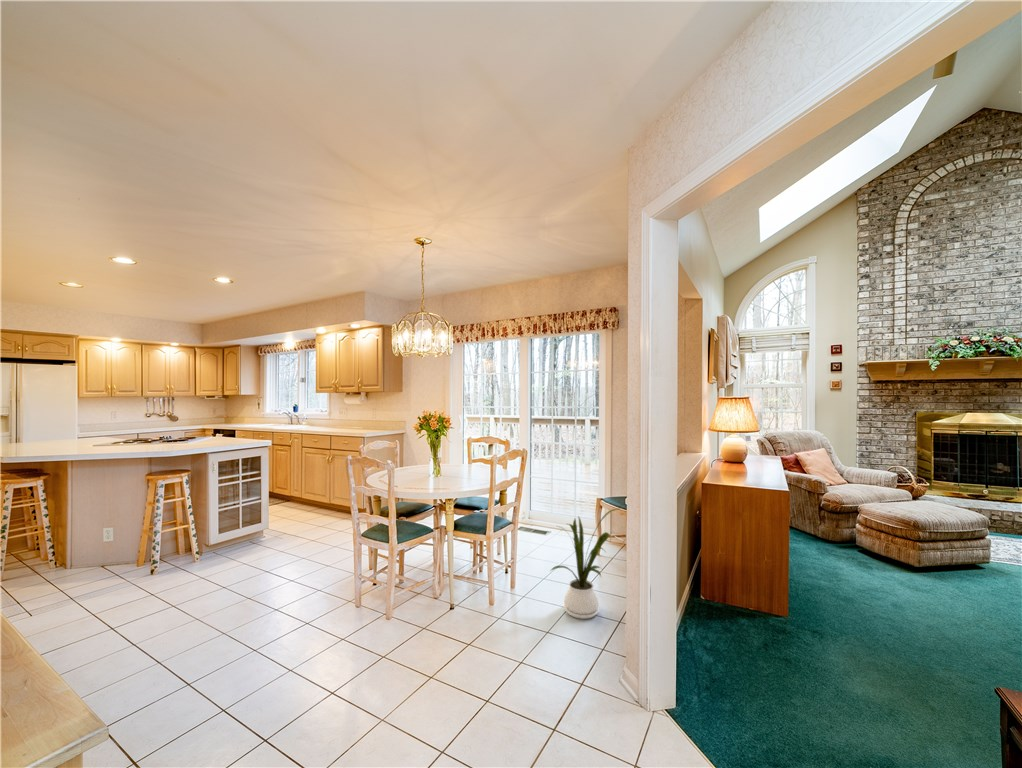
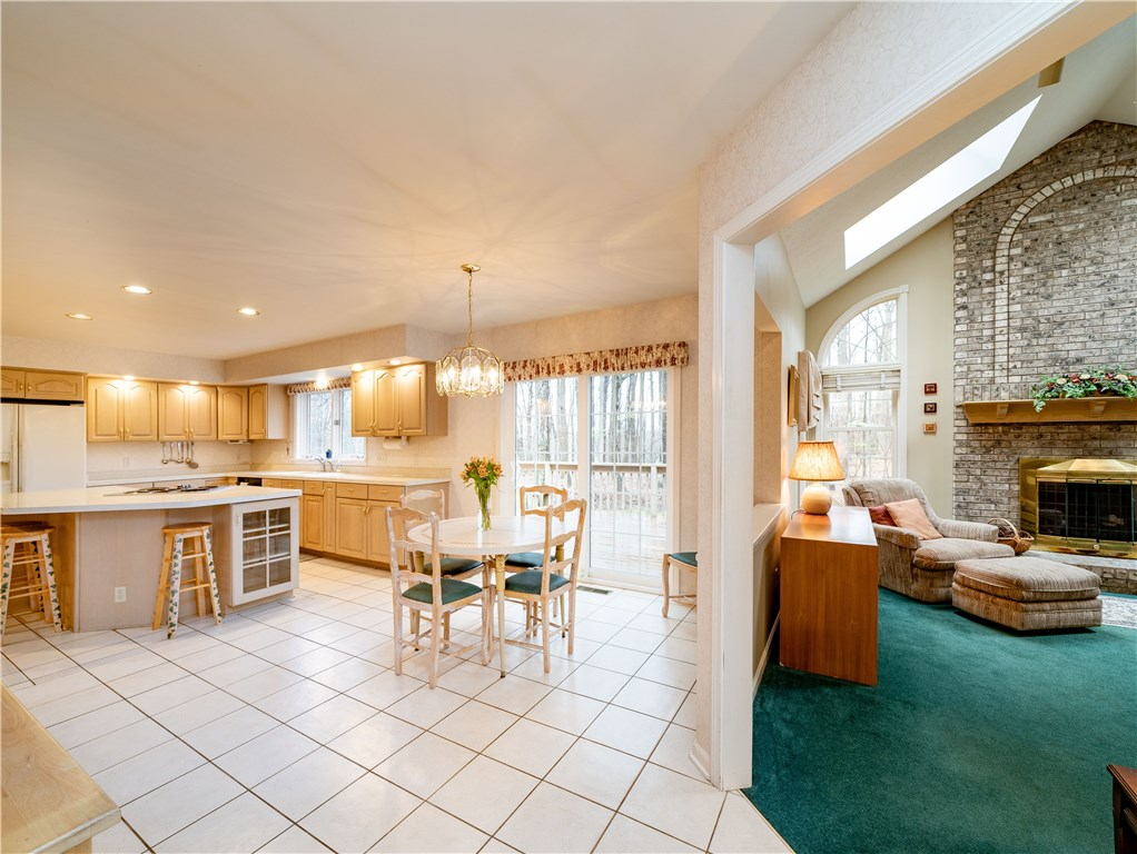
- house plant (585, 558)
